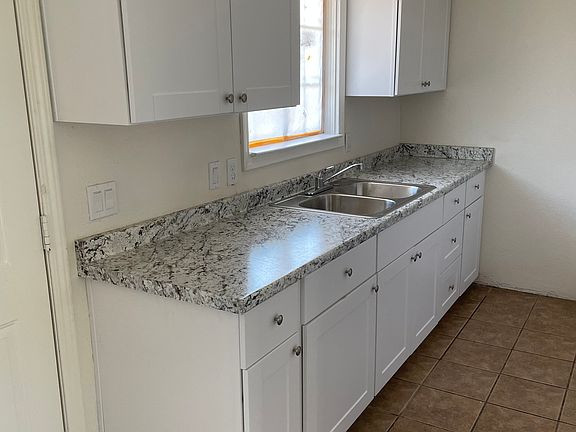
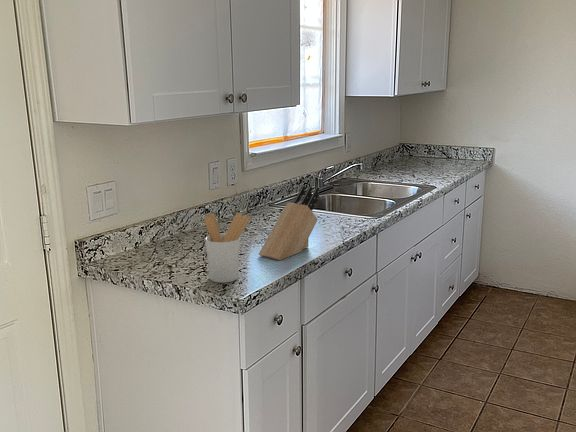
+ utensil holder (229, 245)
+ knife block (292, 220)
